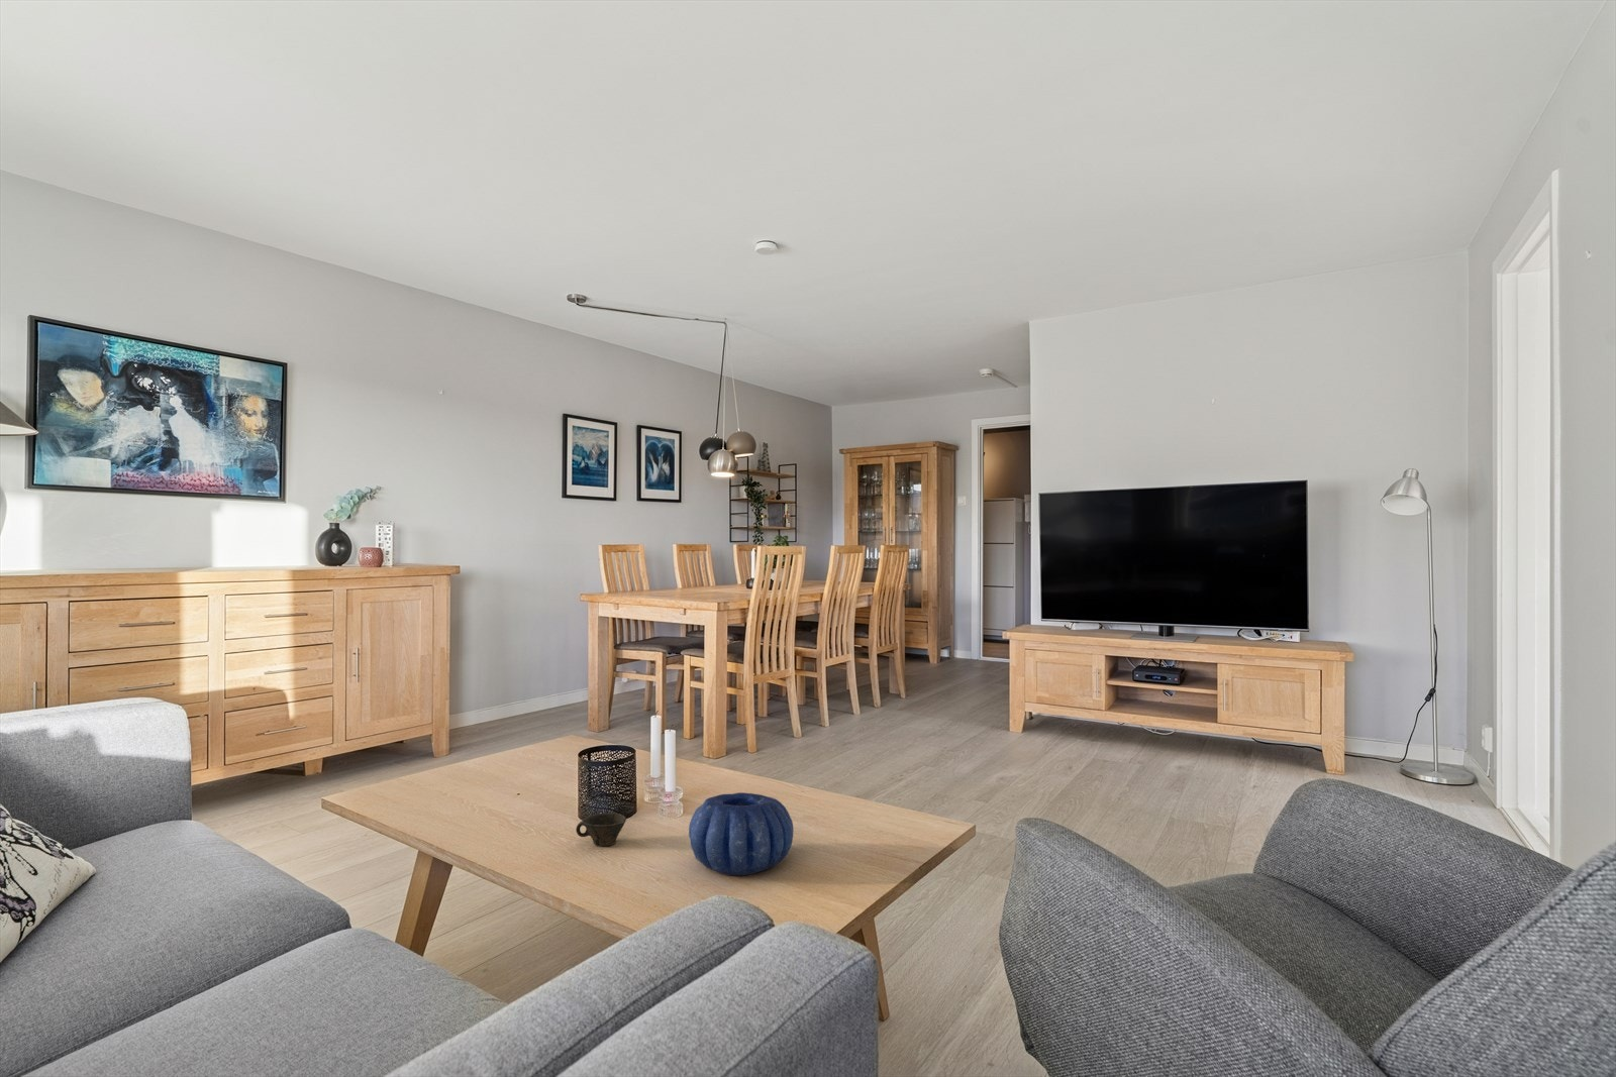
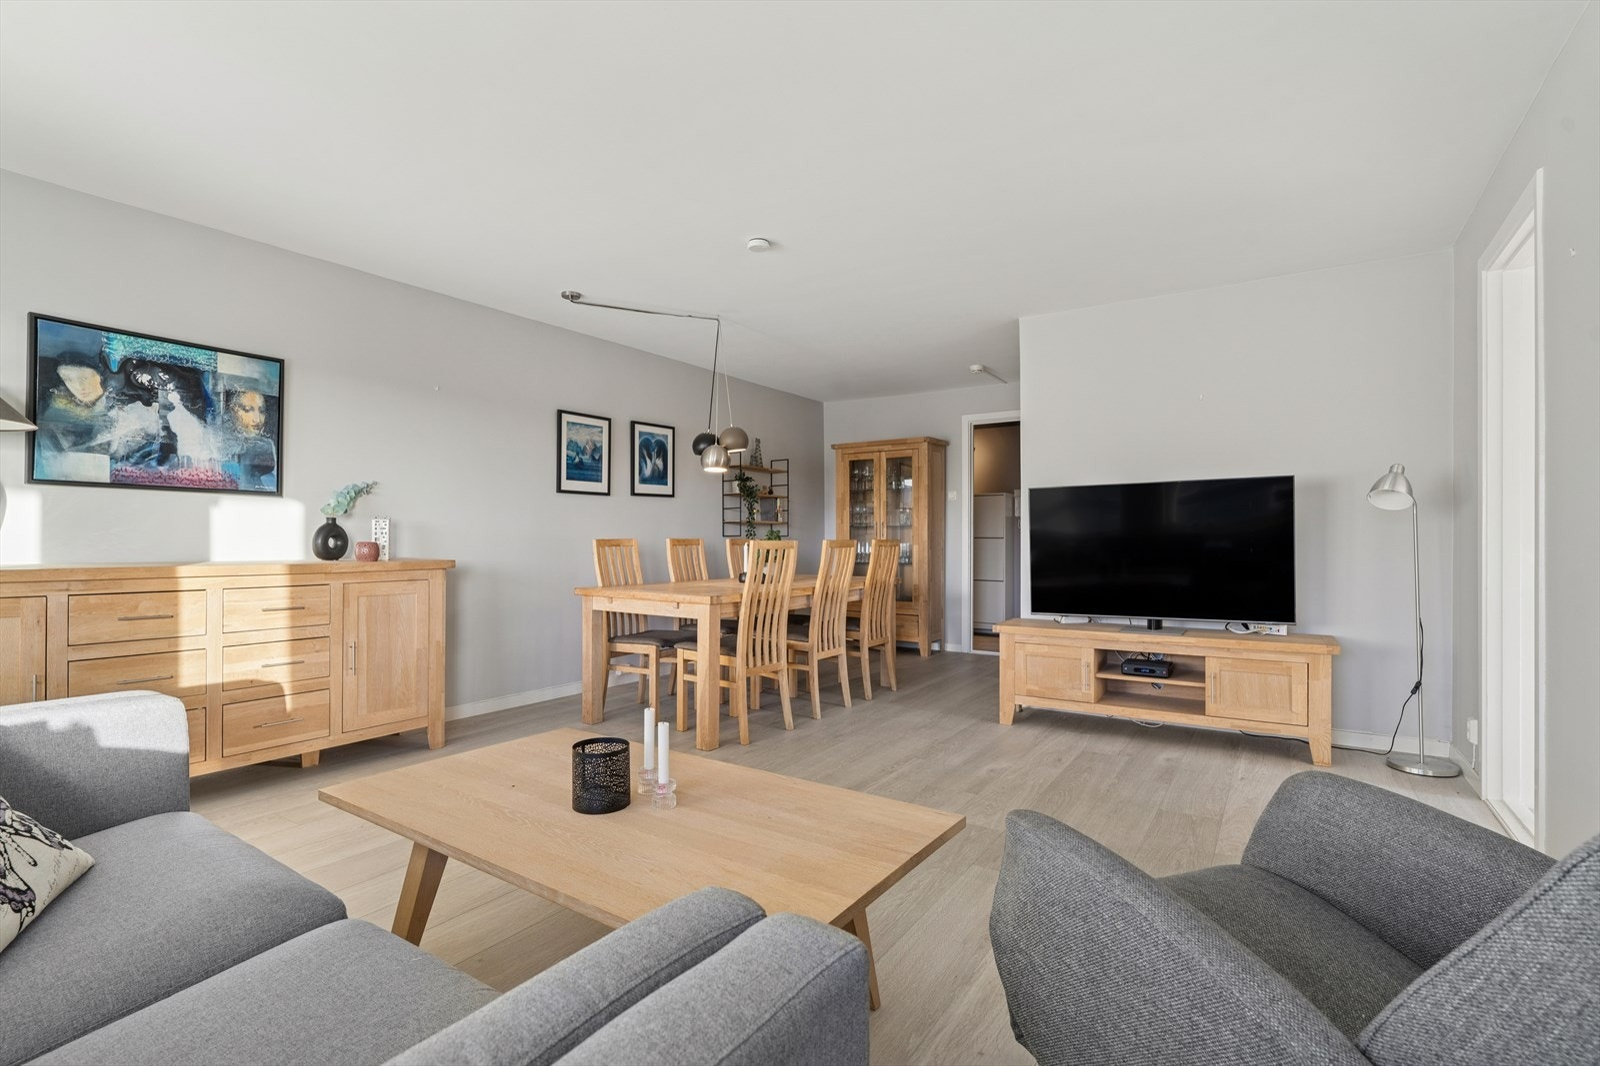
- cup (601, 829)
- decorative bowl (741, 829)
